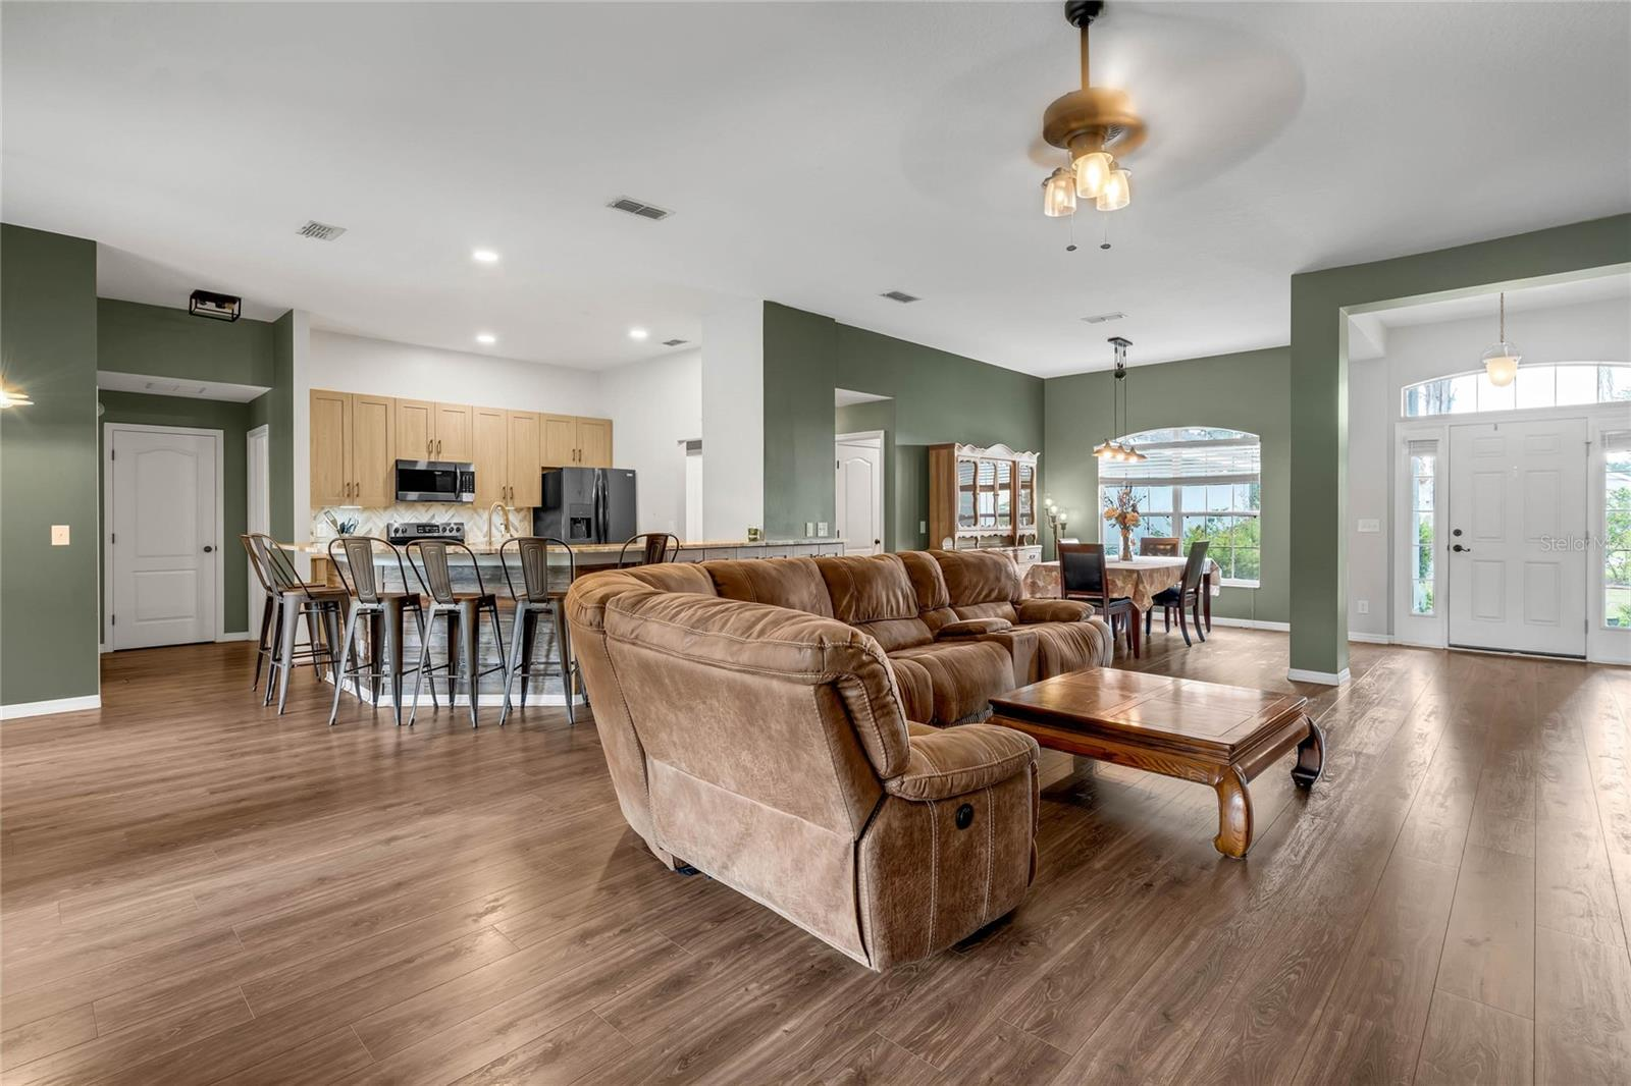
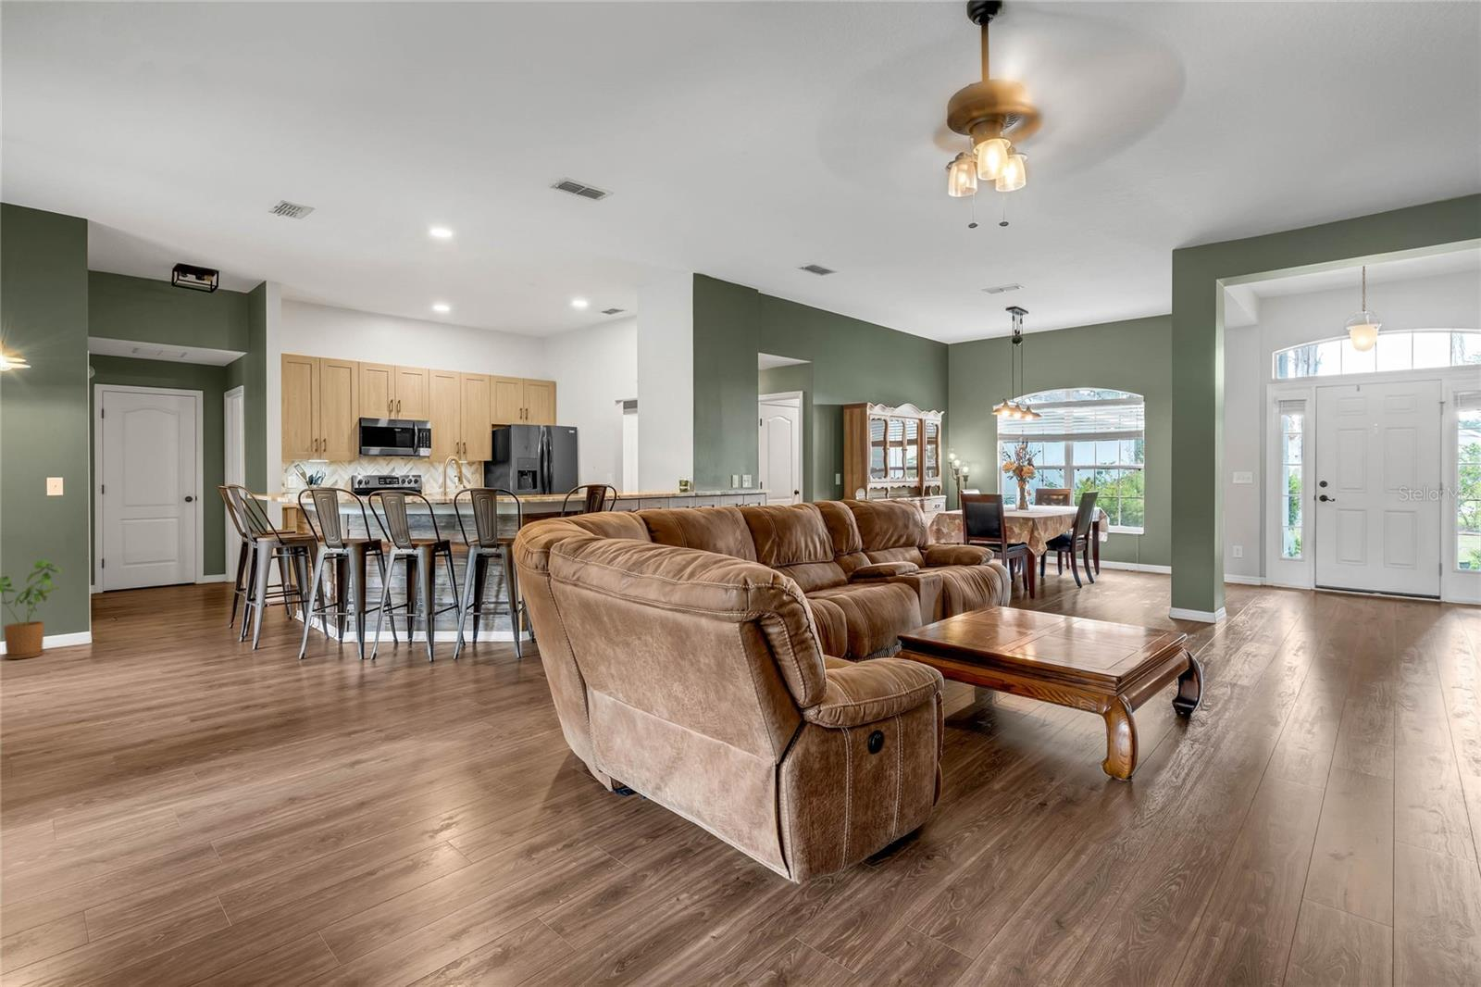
+ house plant (28, 608)
